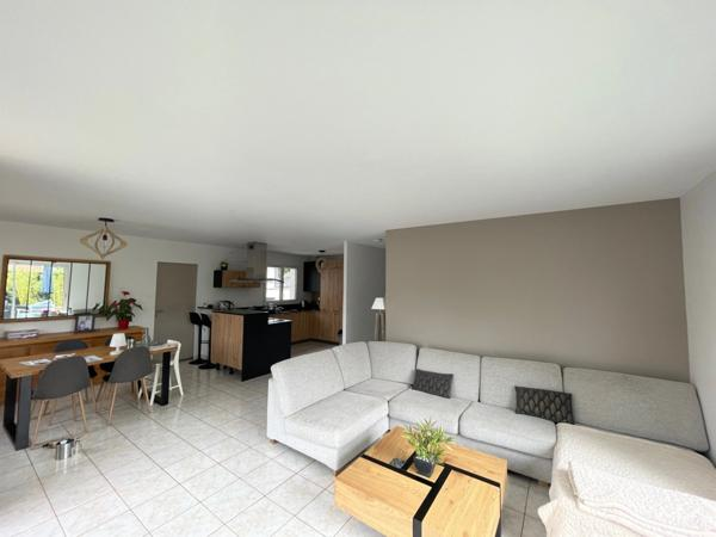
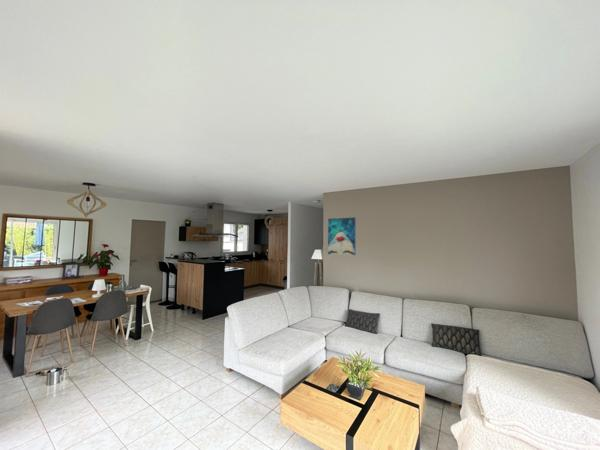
+ wall art (341, 236)
